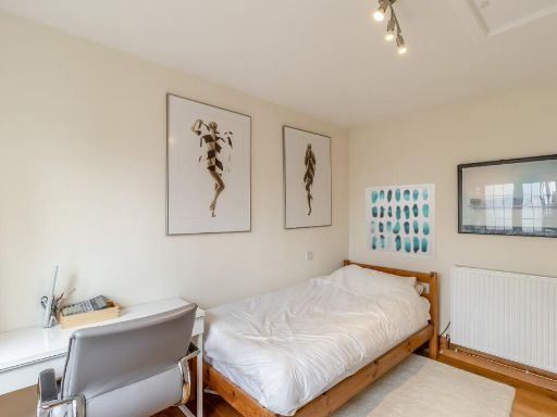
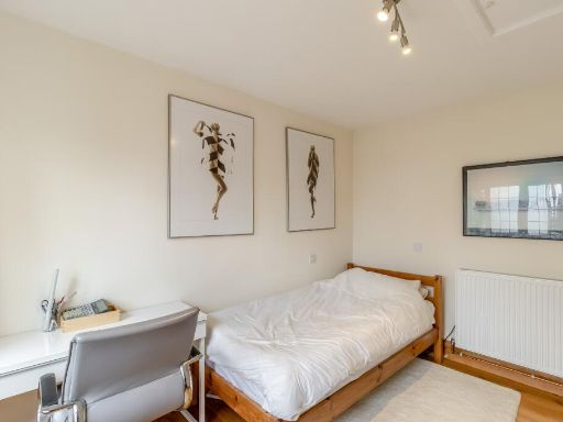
- wall art (397, 220)
